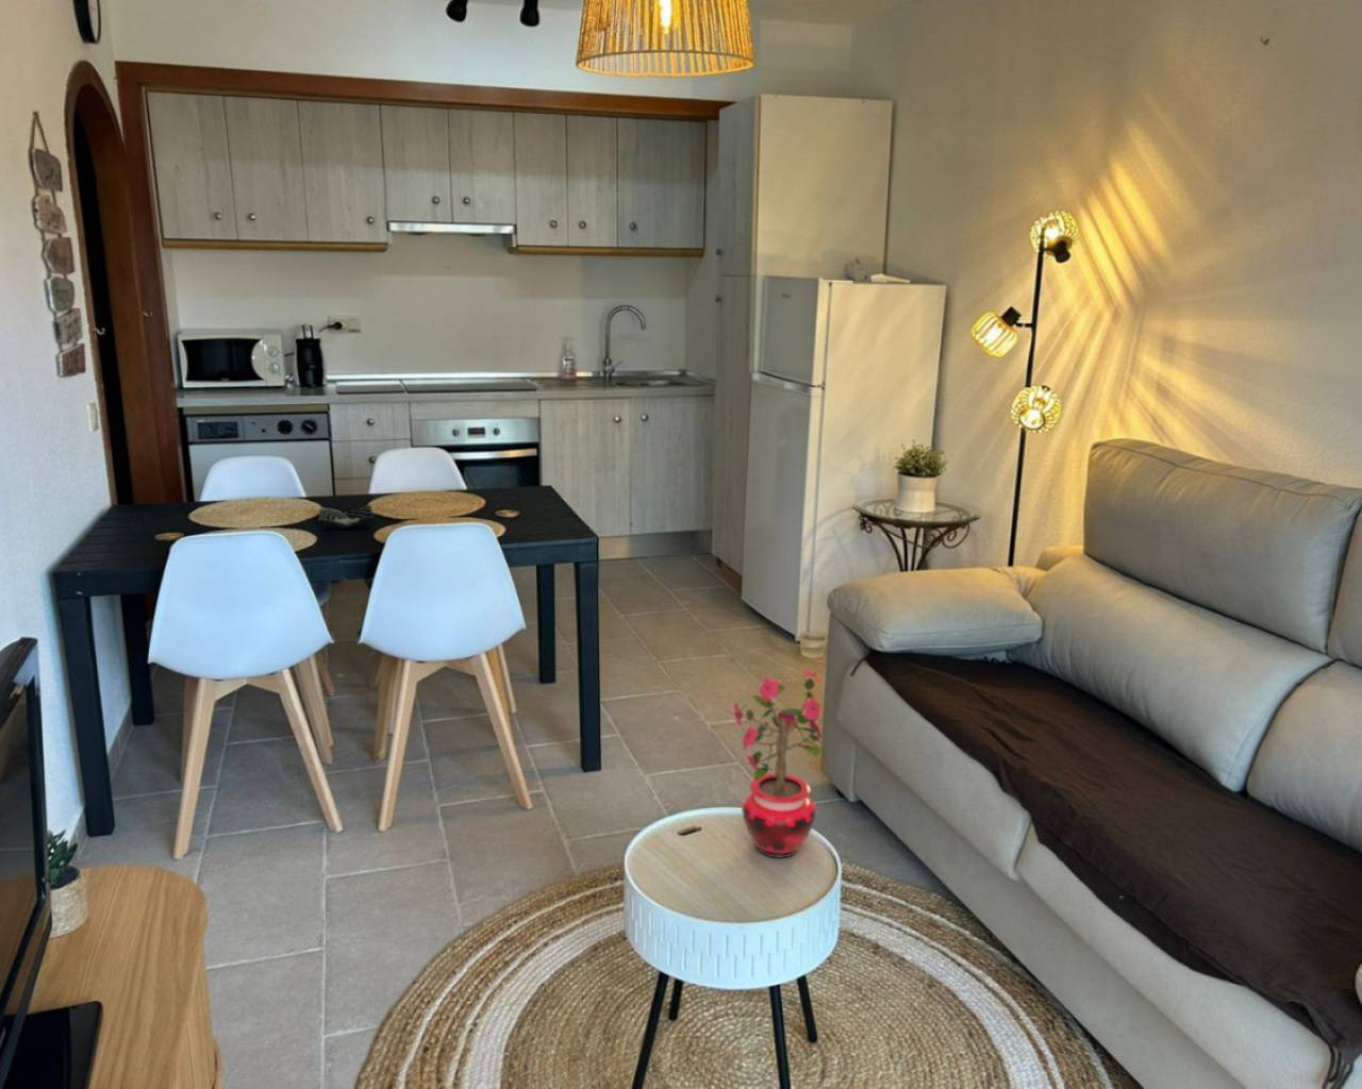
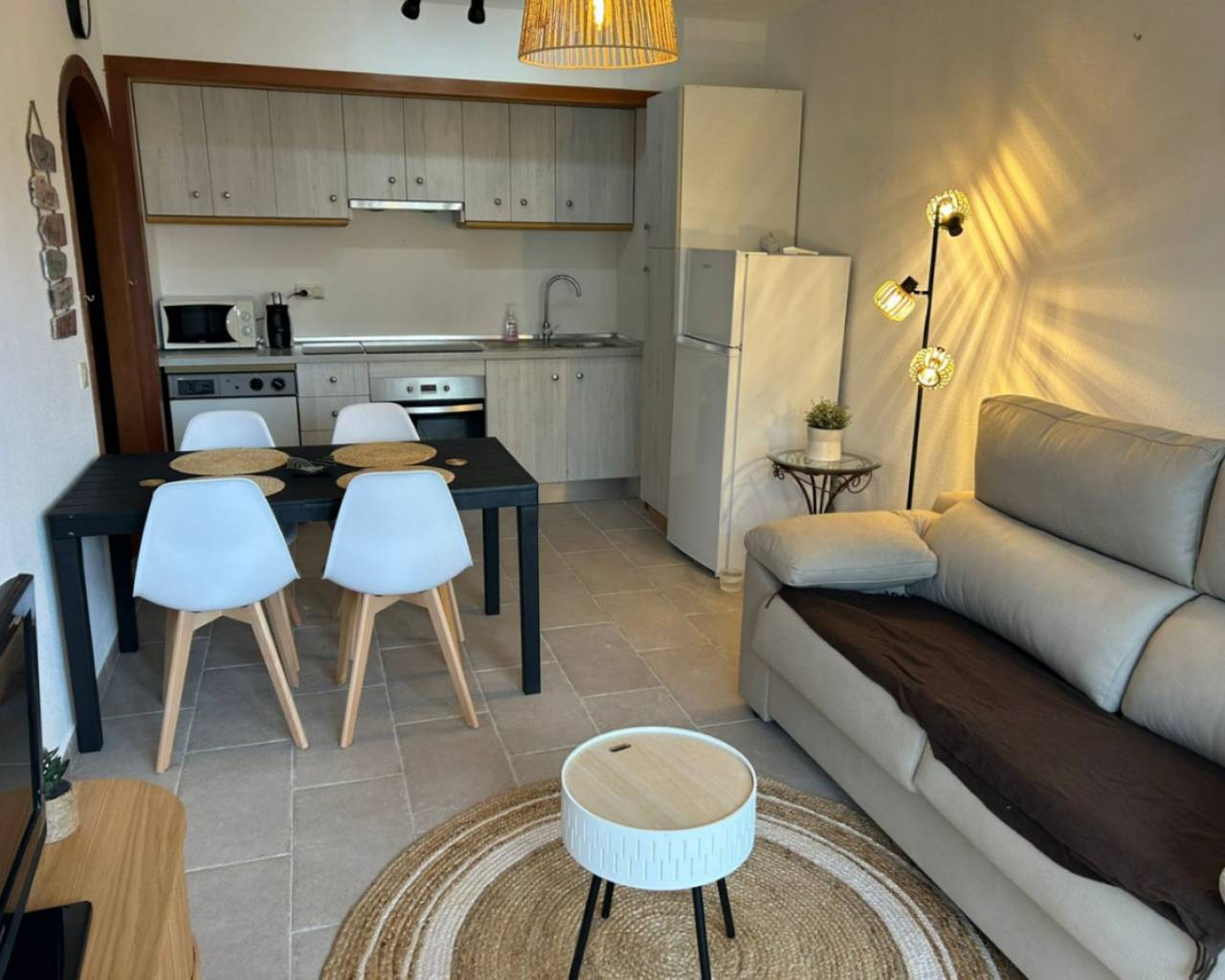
- potted plant (782, 763)
